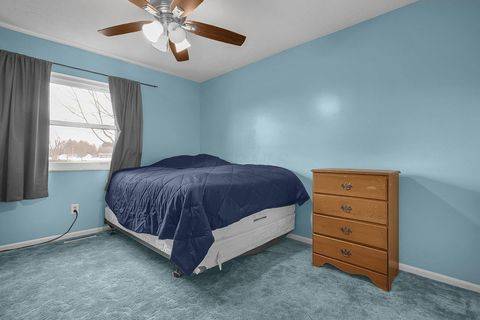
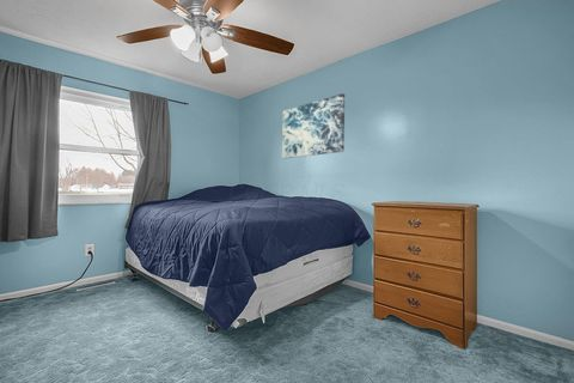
+ wall art (310, 129)
